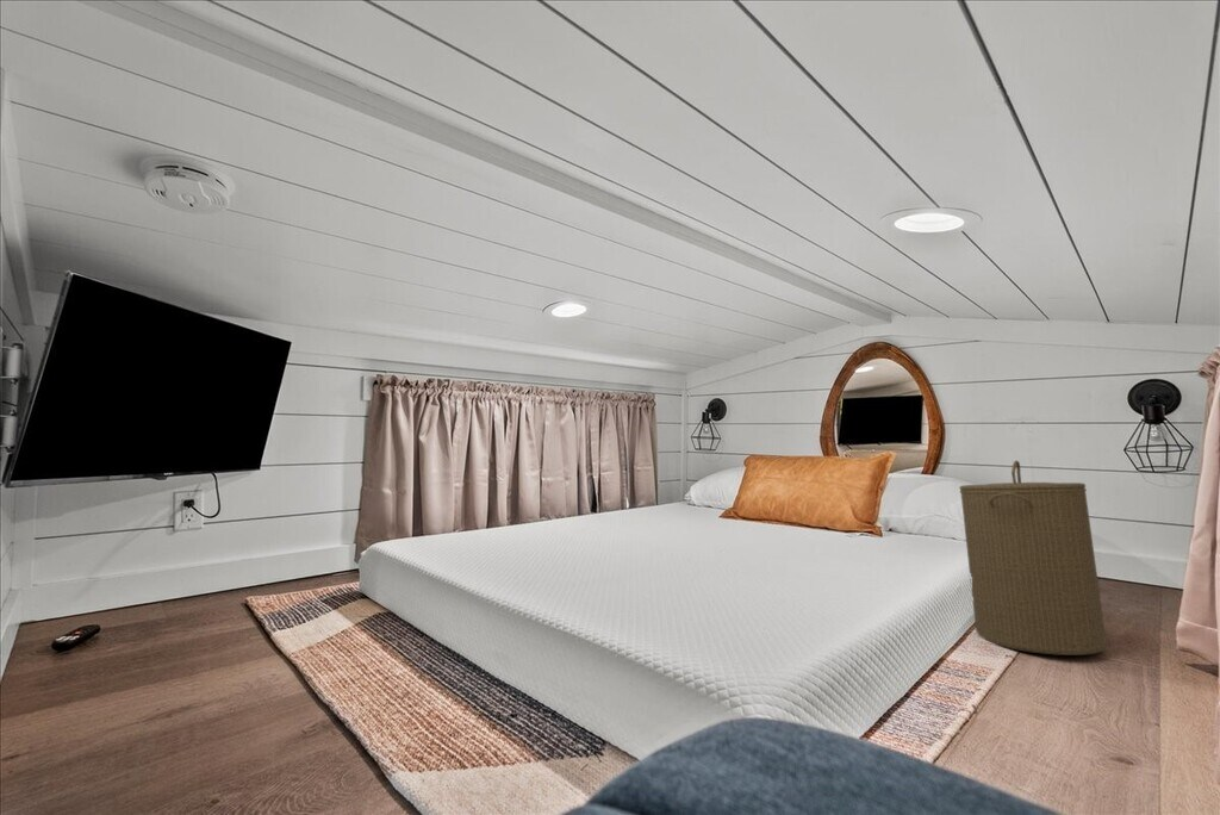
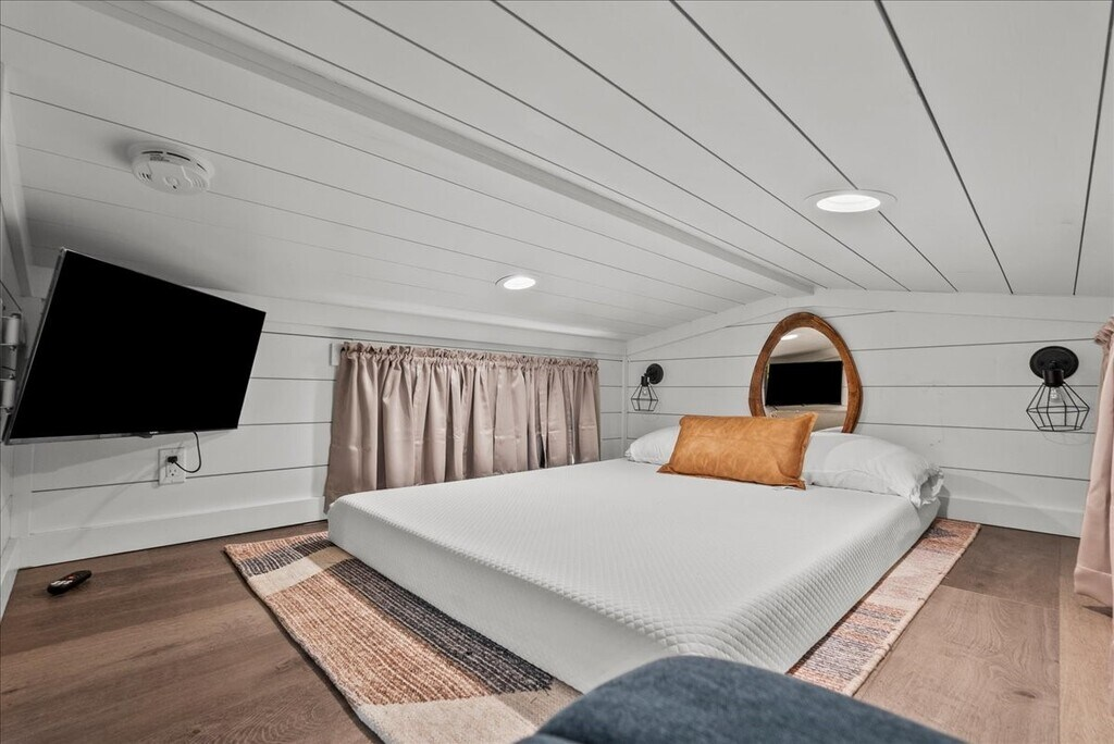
- laundry hamper (1027, 548)
